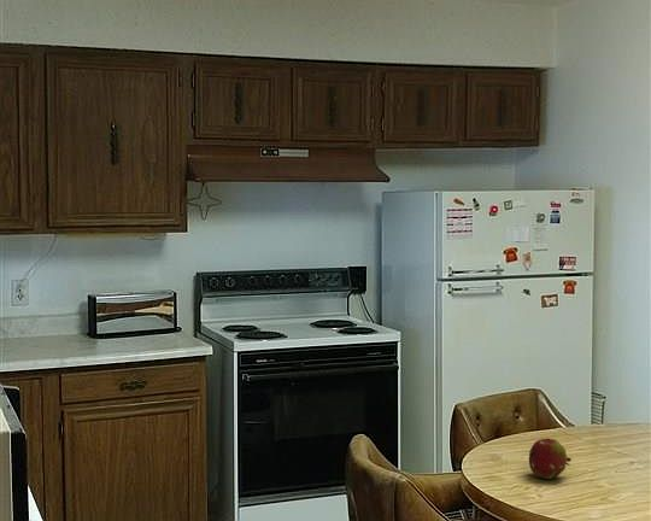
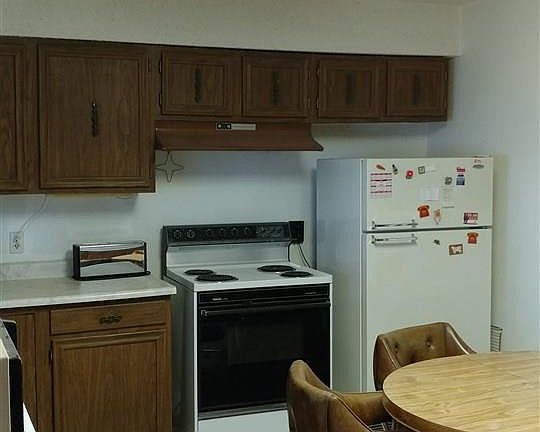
- fruit (550, 458)
